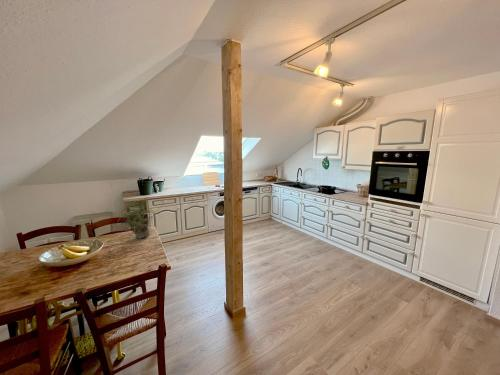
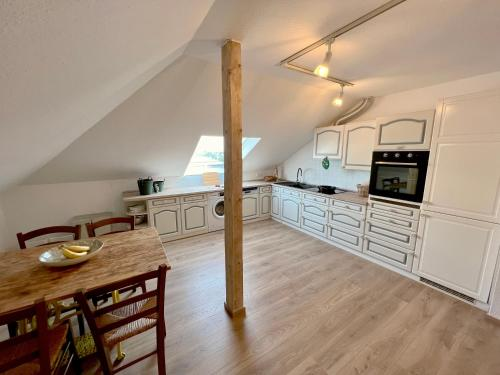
- potted plant (140, 217)
